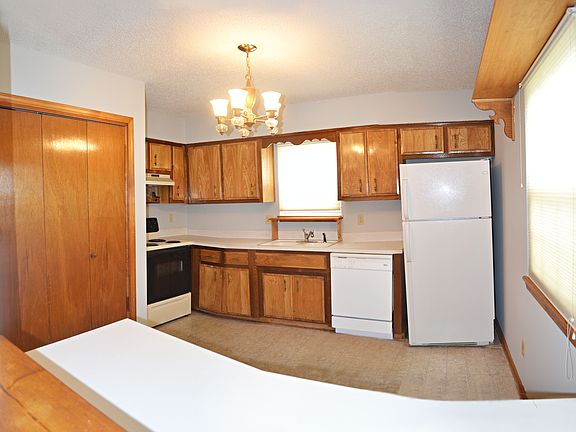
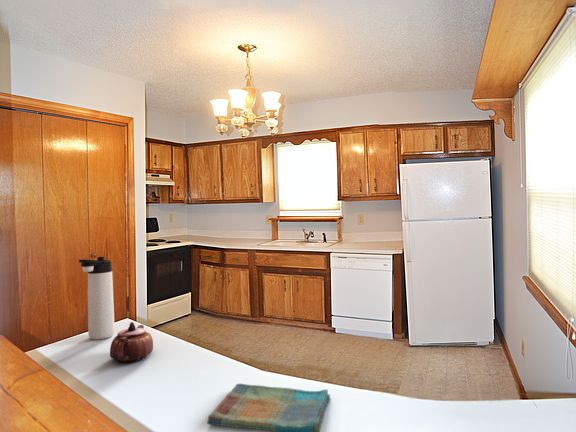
+ dish towel (272, 406)
+ teapot (131, 340)
+ thermos bottle (96, 297)
